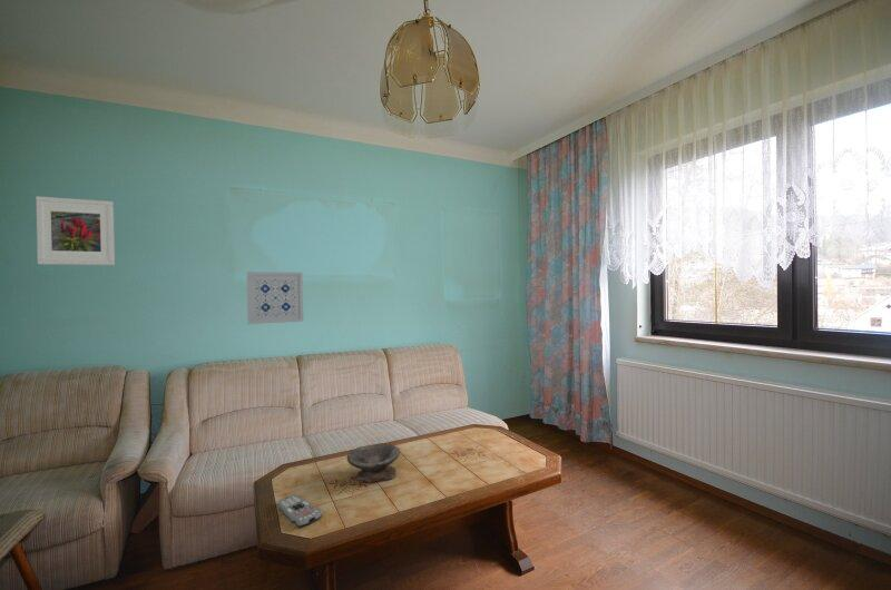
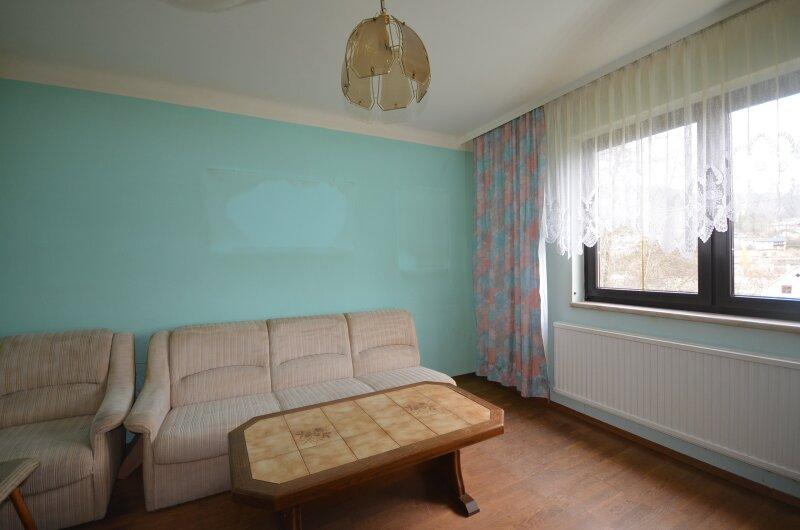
- remote control (297, 509)
- bowl (374, 464)
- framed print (77, 232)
- wall art (275, 297)
